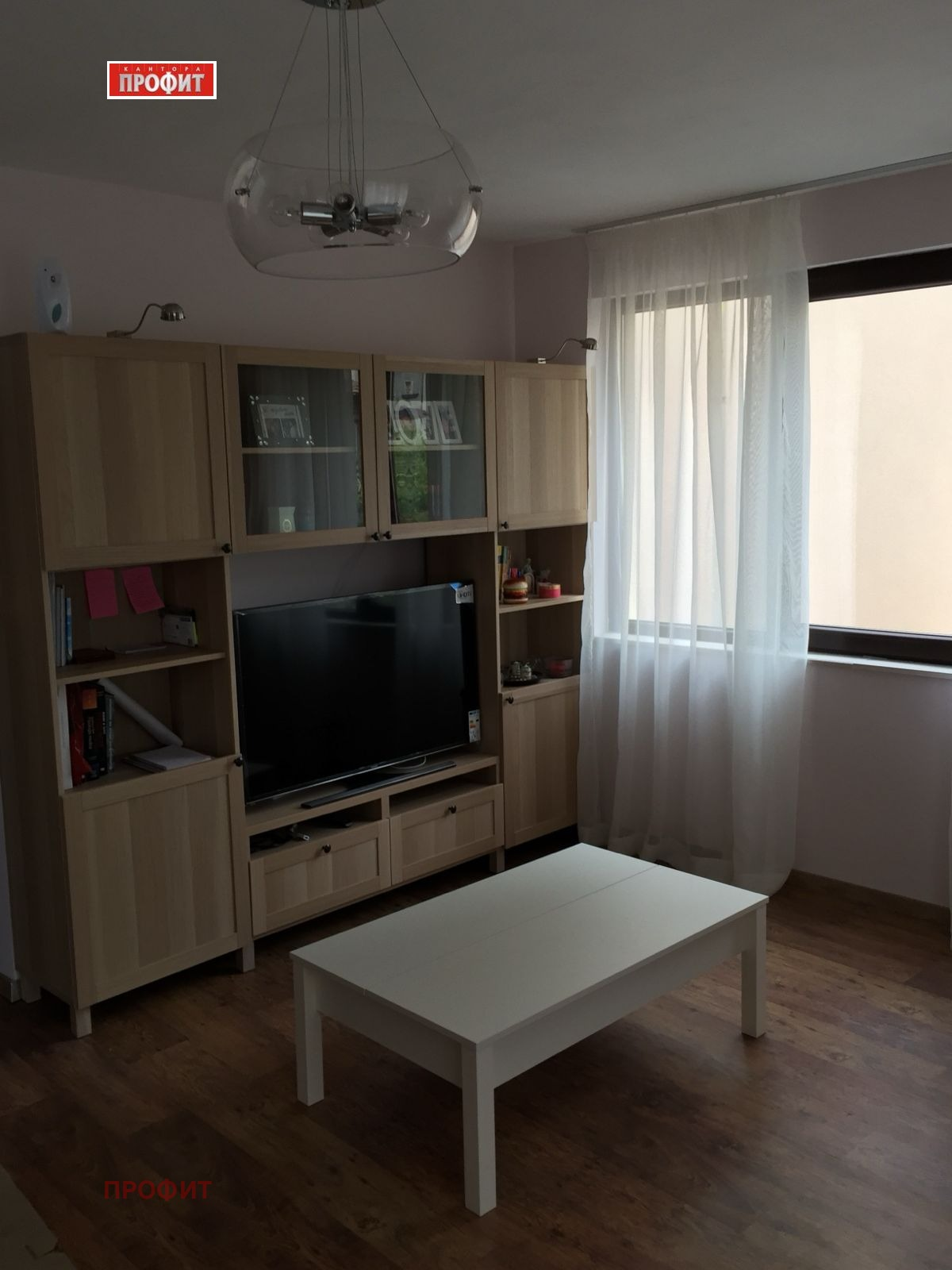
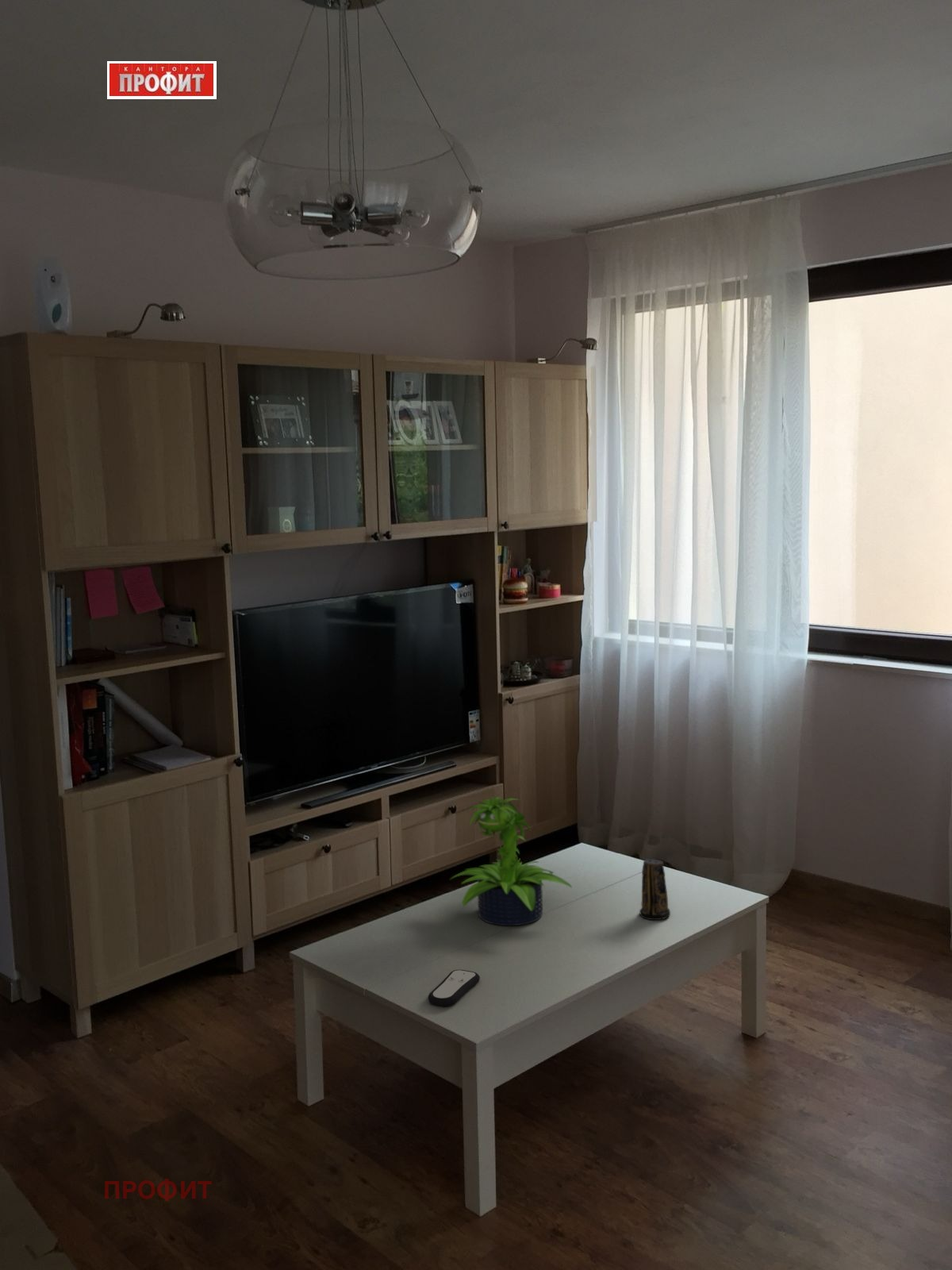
+ candle (654, 887)
+ remote control (453, 987)
+ potted plant (507, 854)
